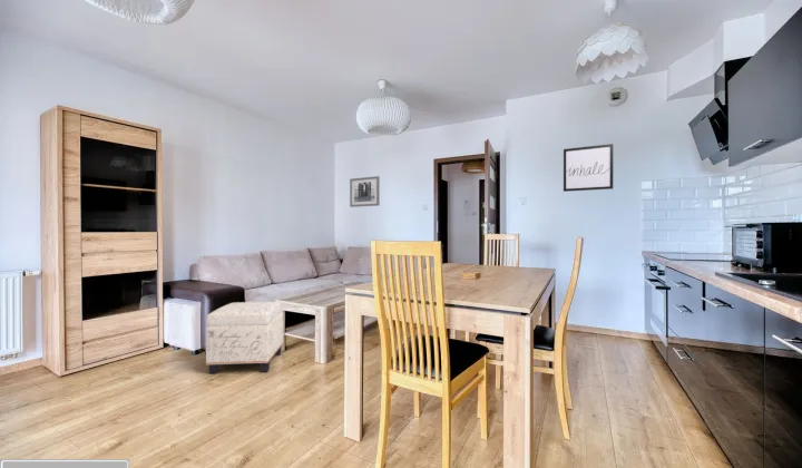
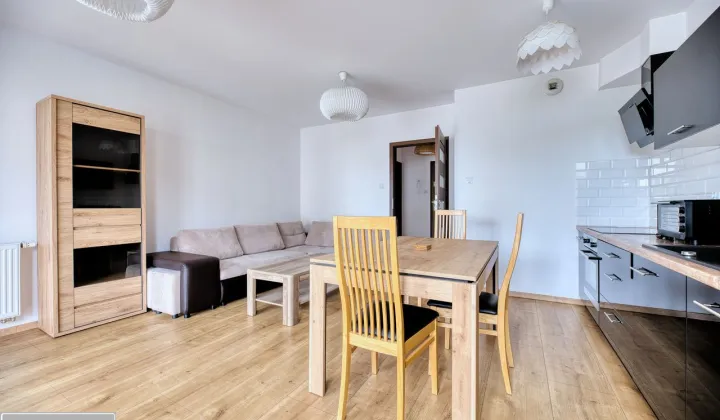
- wall art (364, 192)
- ottoman (247, 333)
- wall art (587, 168)
